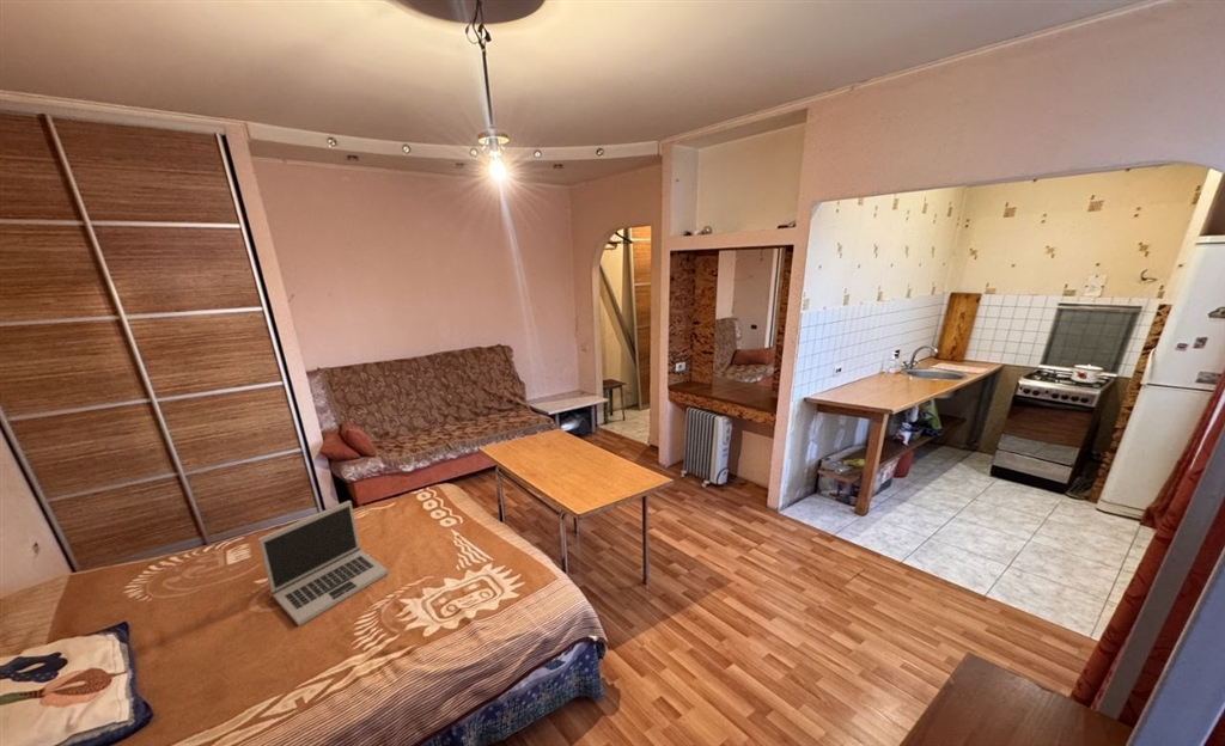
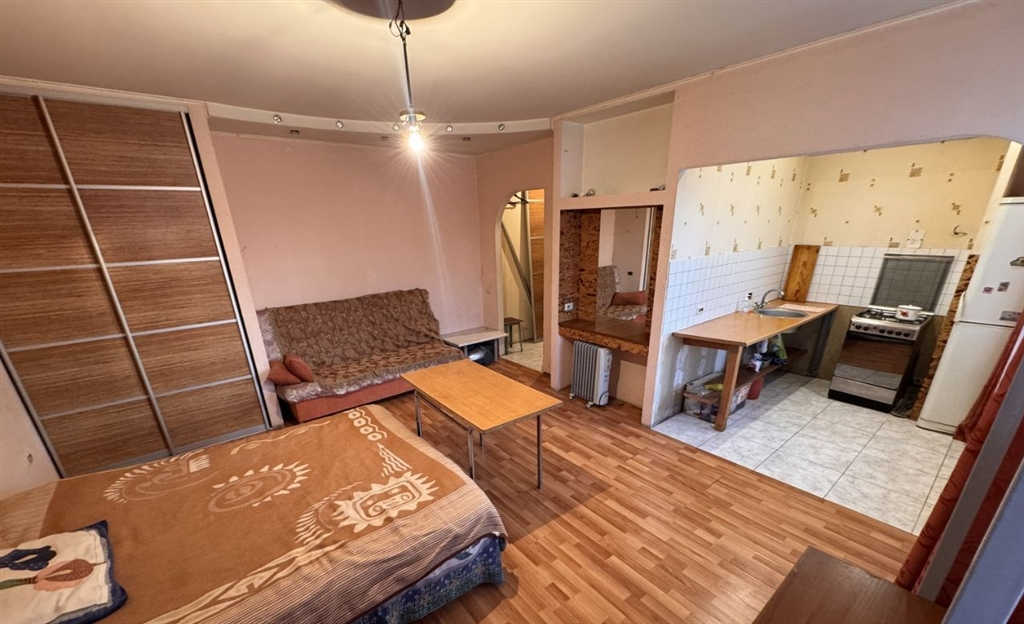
- laptop (327, 556)
